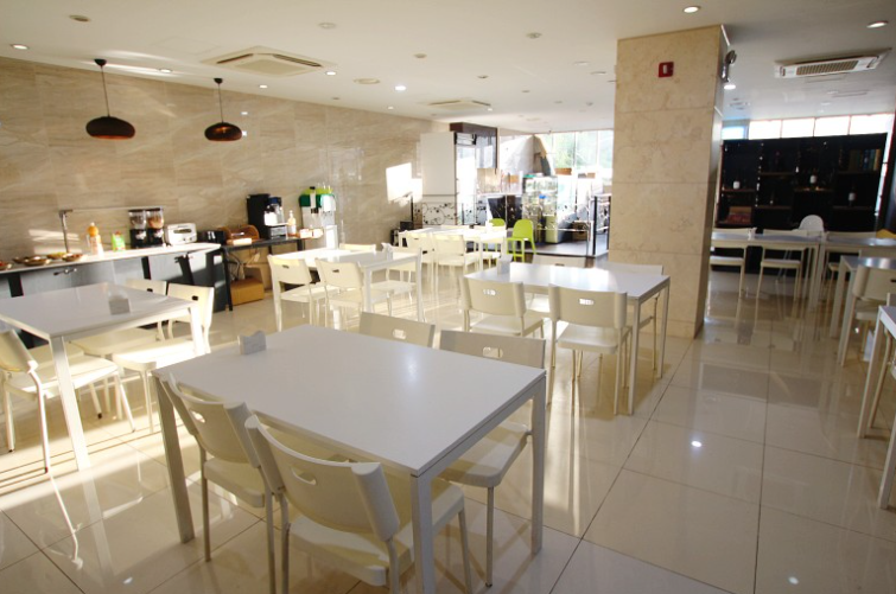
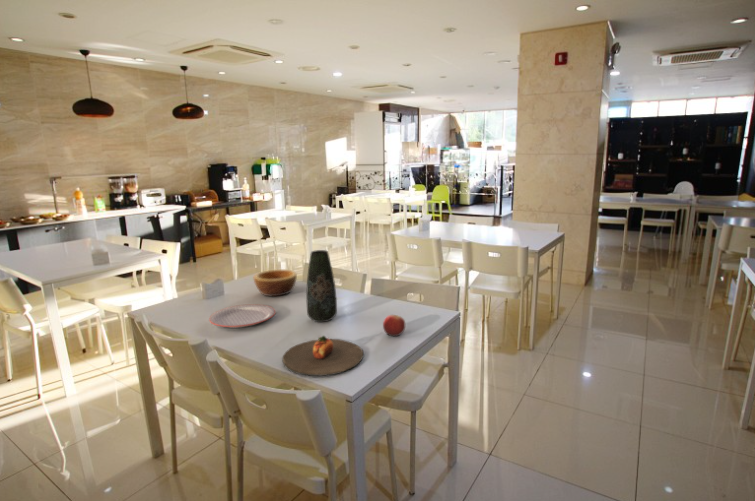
+ plate (243, 316)
+ apple (394, 324)
+ plate (322, 346)
+ vase (320, 285)
+ bowl (275, 283)
